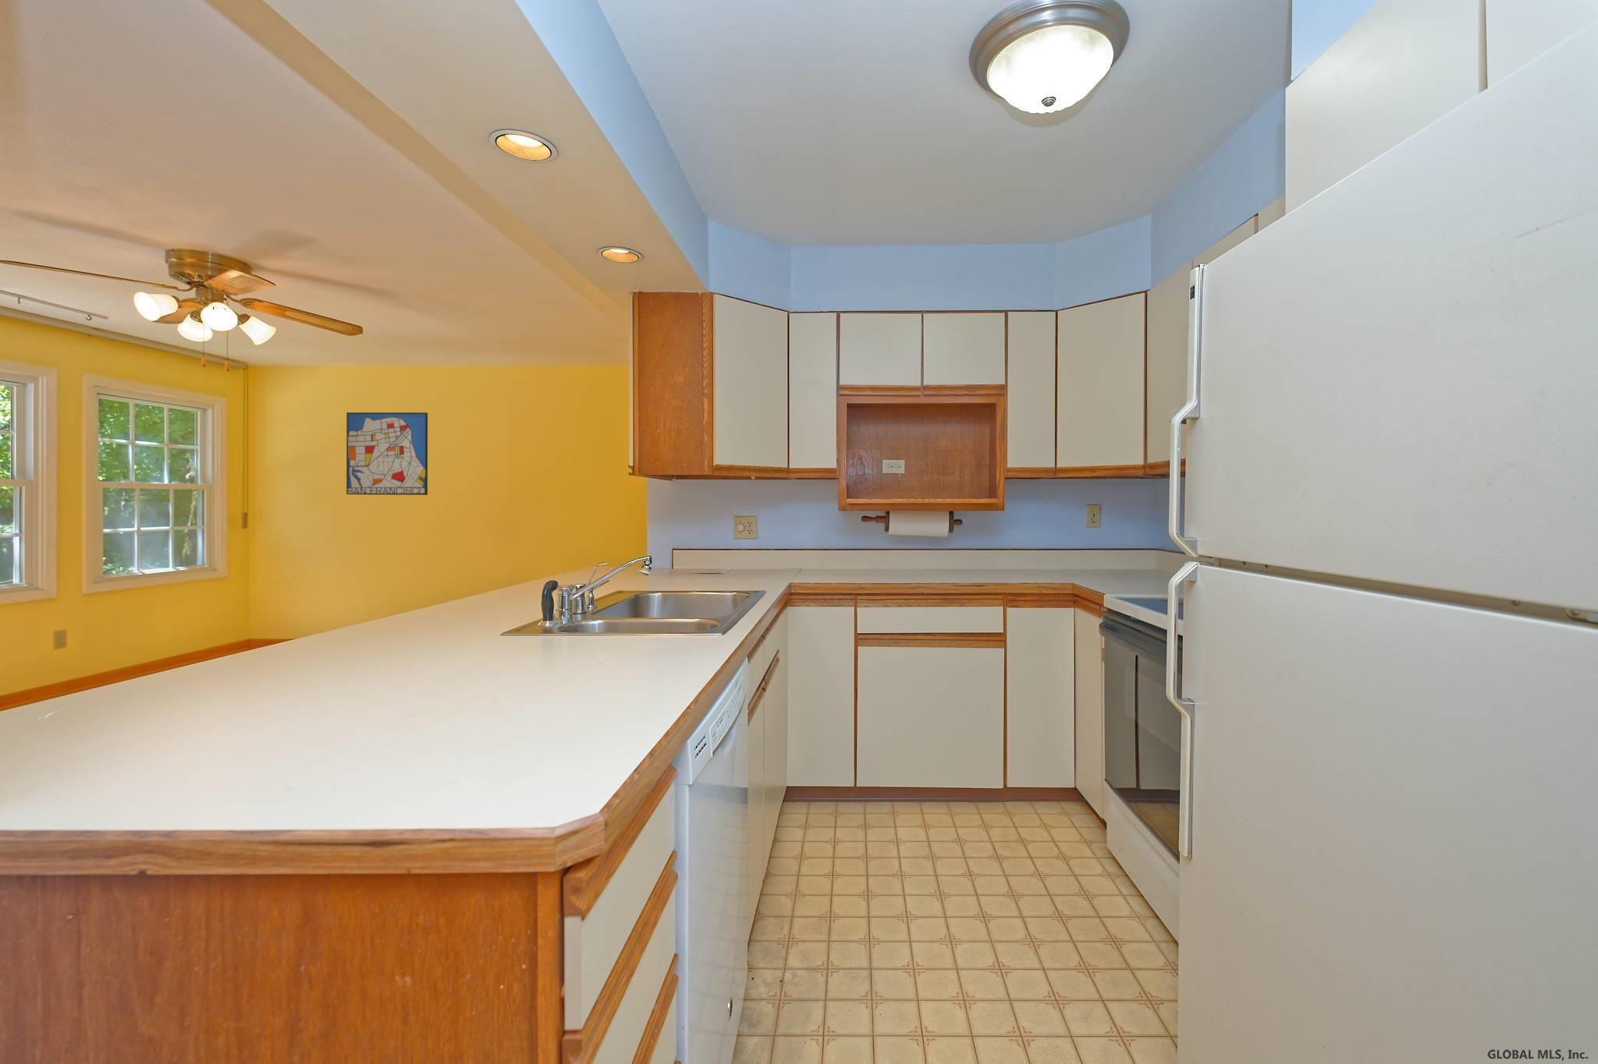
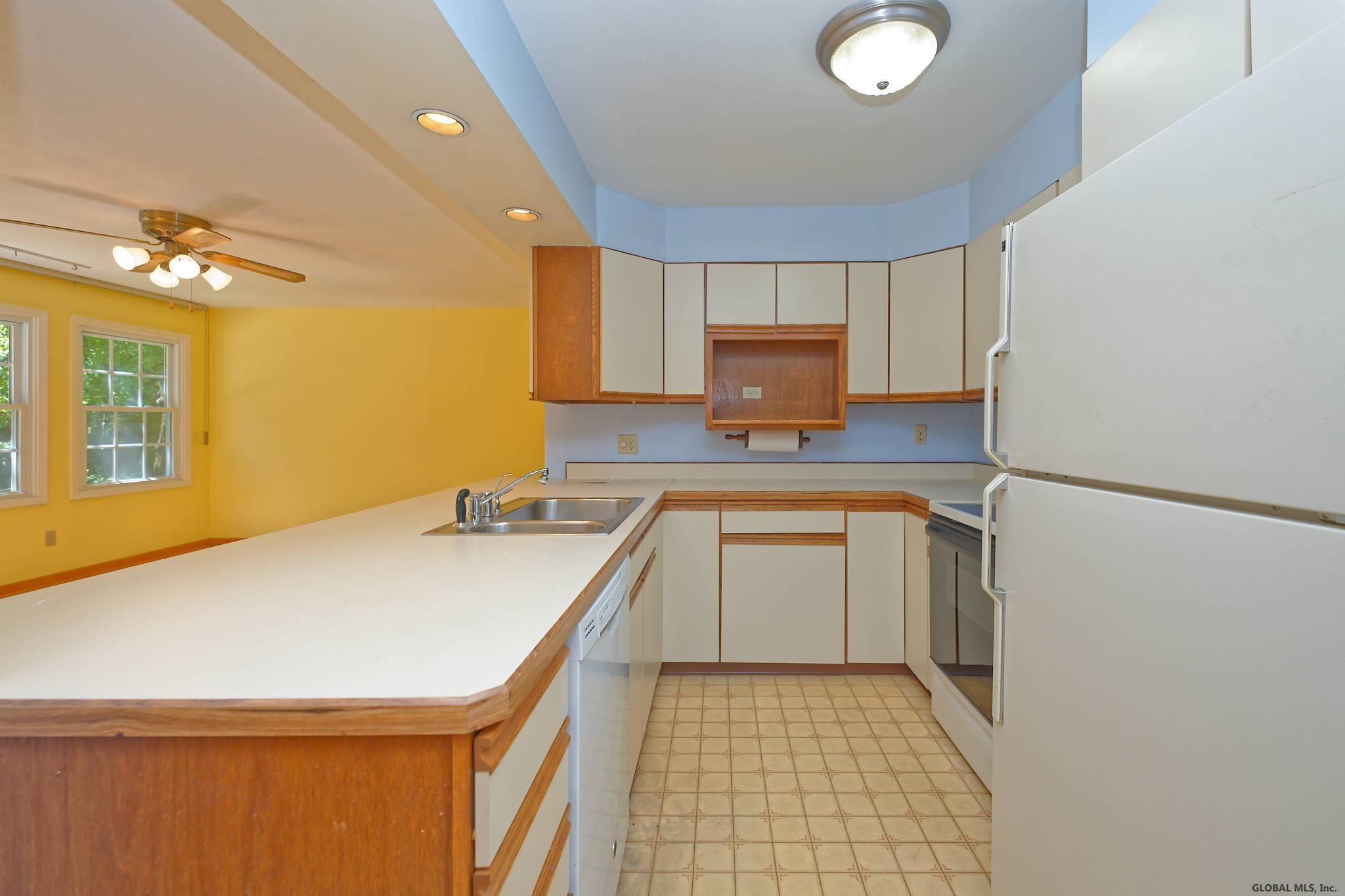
- wall art (386, 454)
